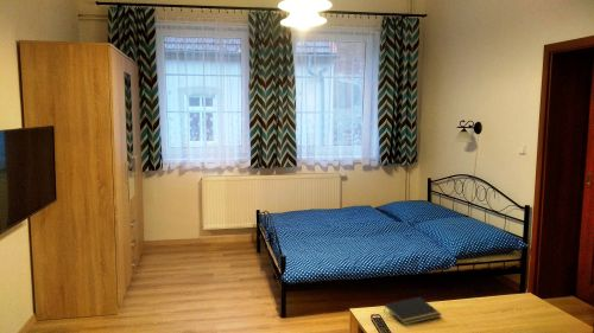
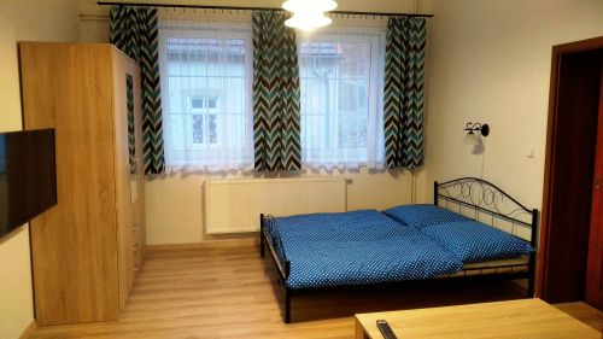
- notepad (412, 309)
